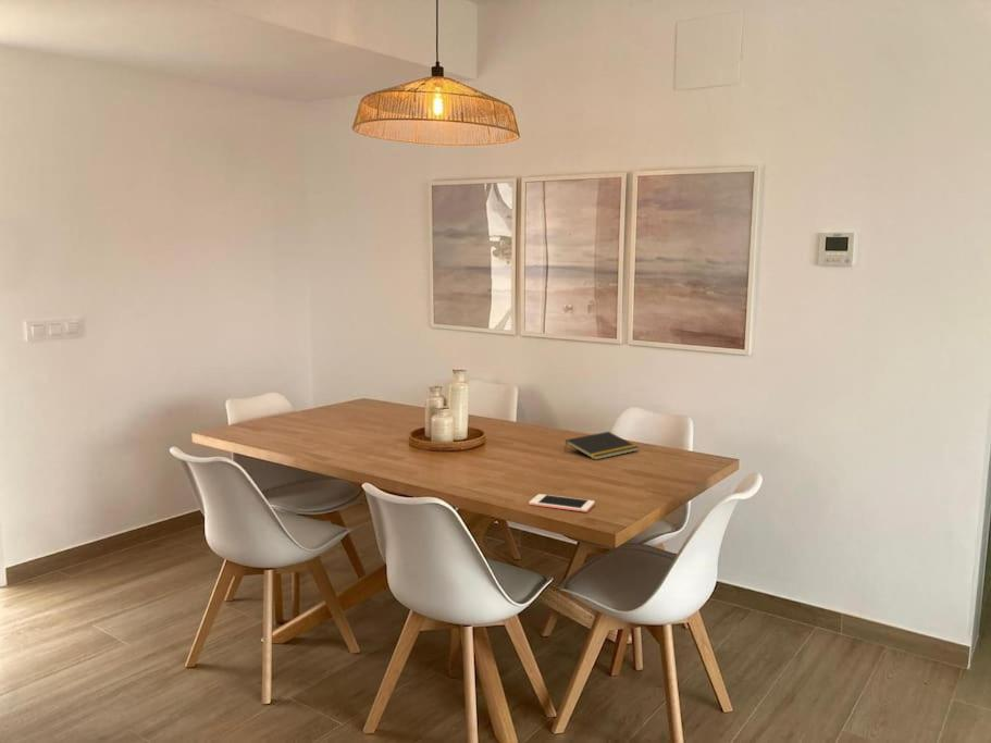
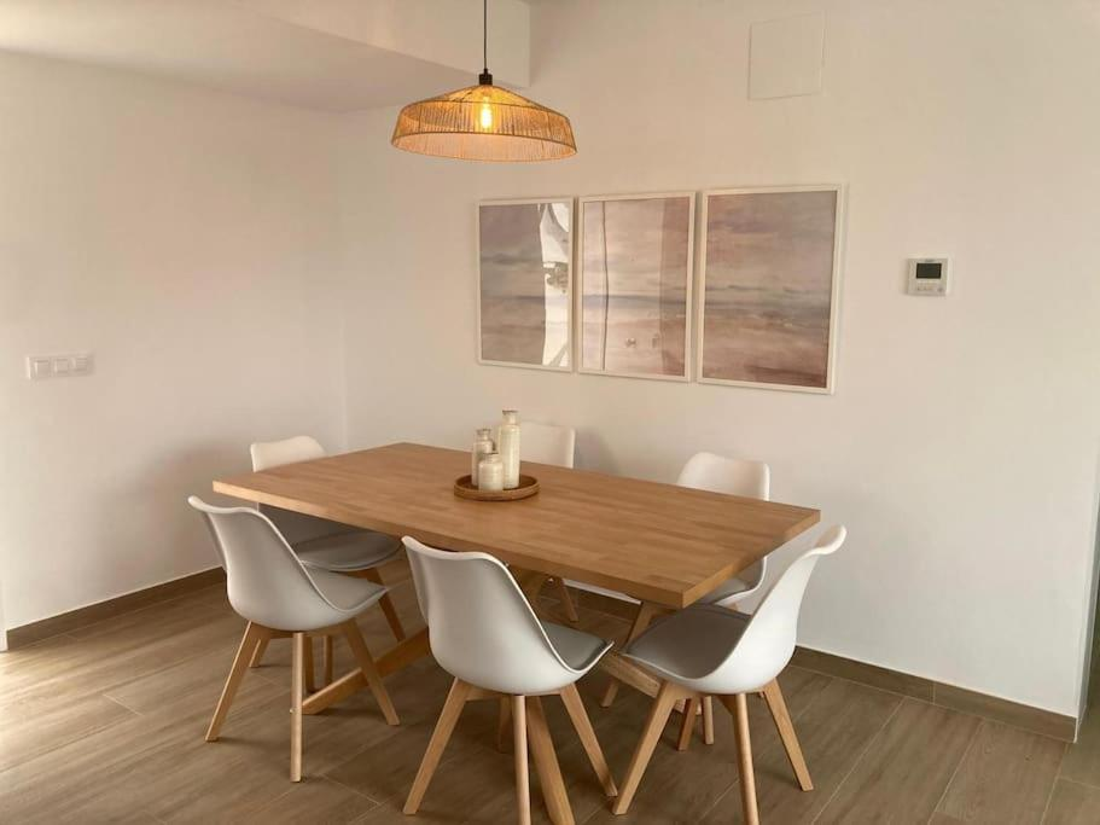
- cell phone (561, 503)
- notepad (602, 445)
